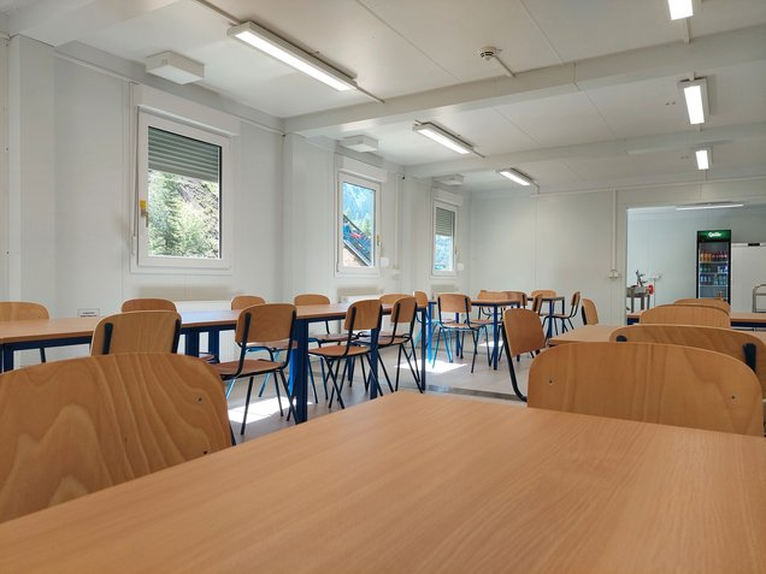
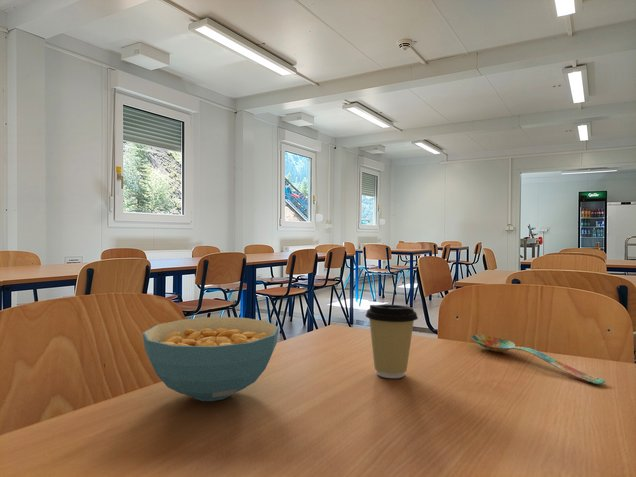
+ spoon (529, 352)
+ coffee cup (391, 339)
+ cereal bowl (212, 361)
